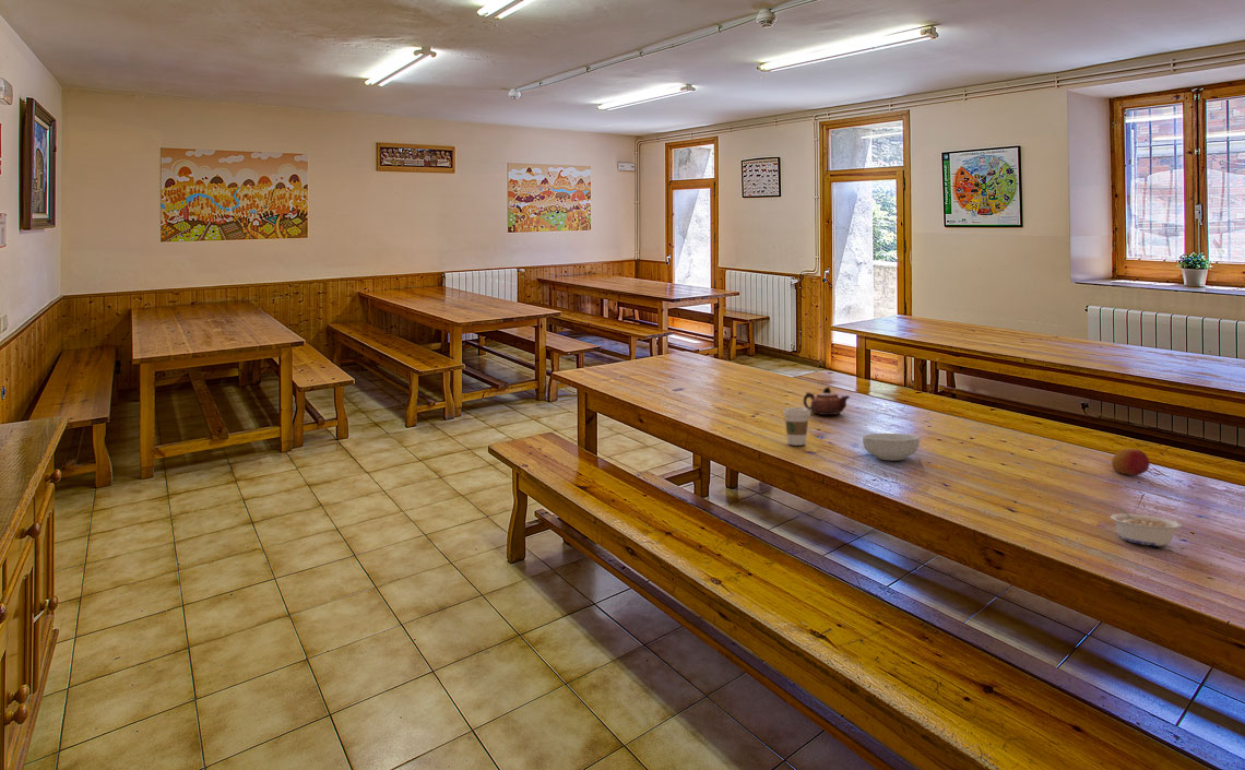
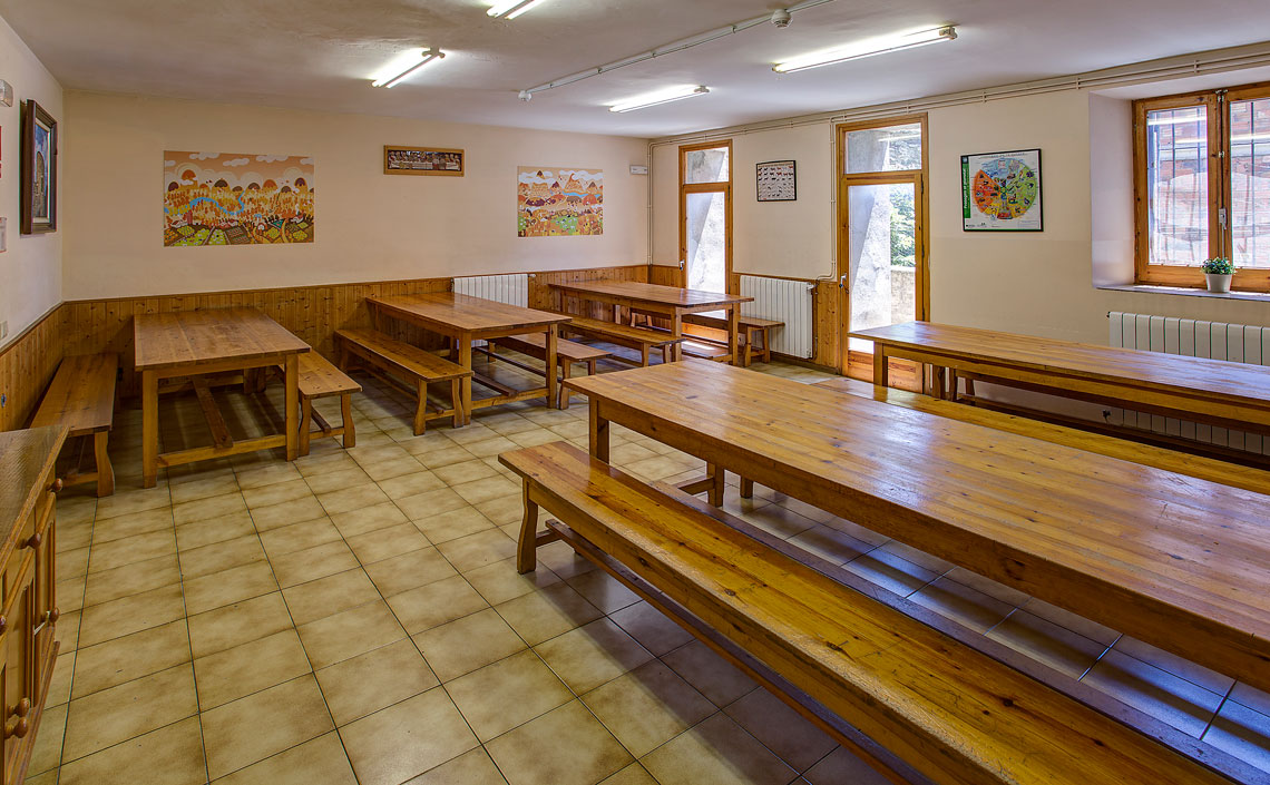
- coffee cup (796, 426)
- fruit (1129, 461)
- teapot (826, 400)
- legume (1141, 528)
- cereal bowl (890, 447)
